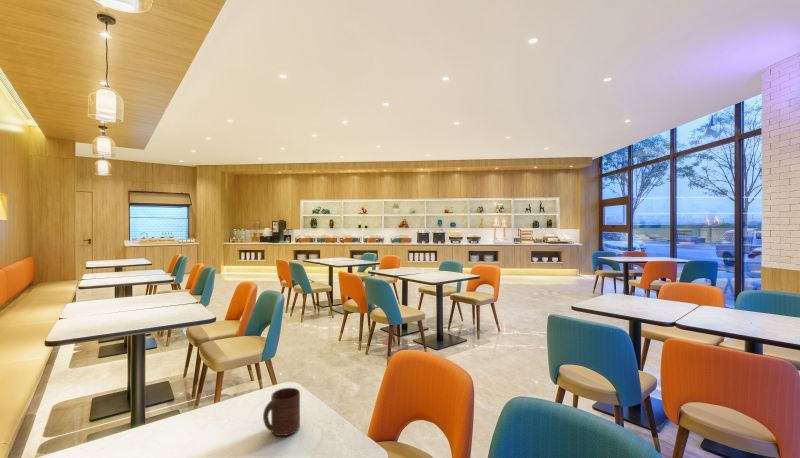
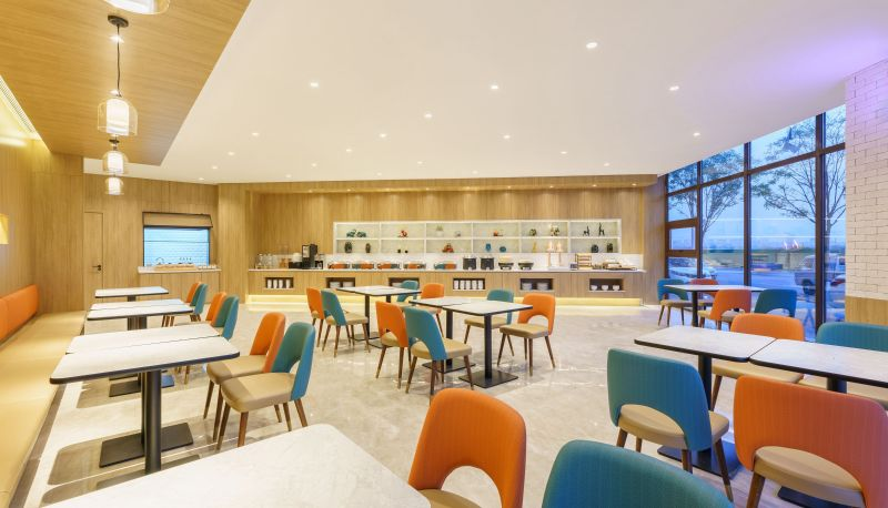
- cup (283, 413)
